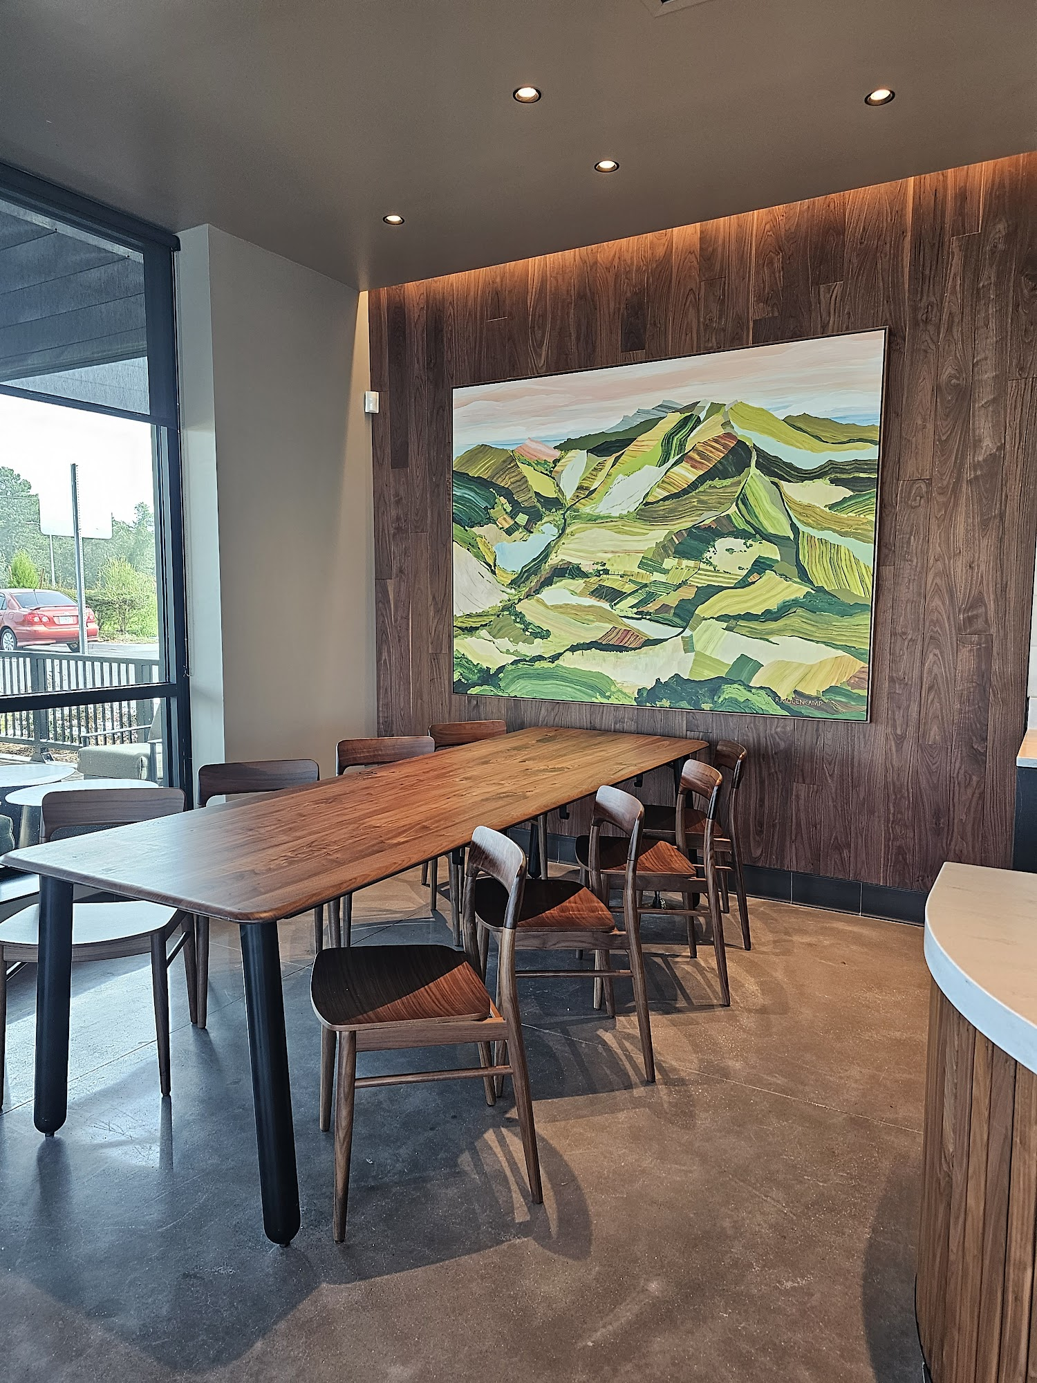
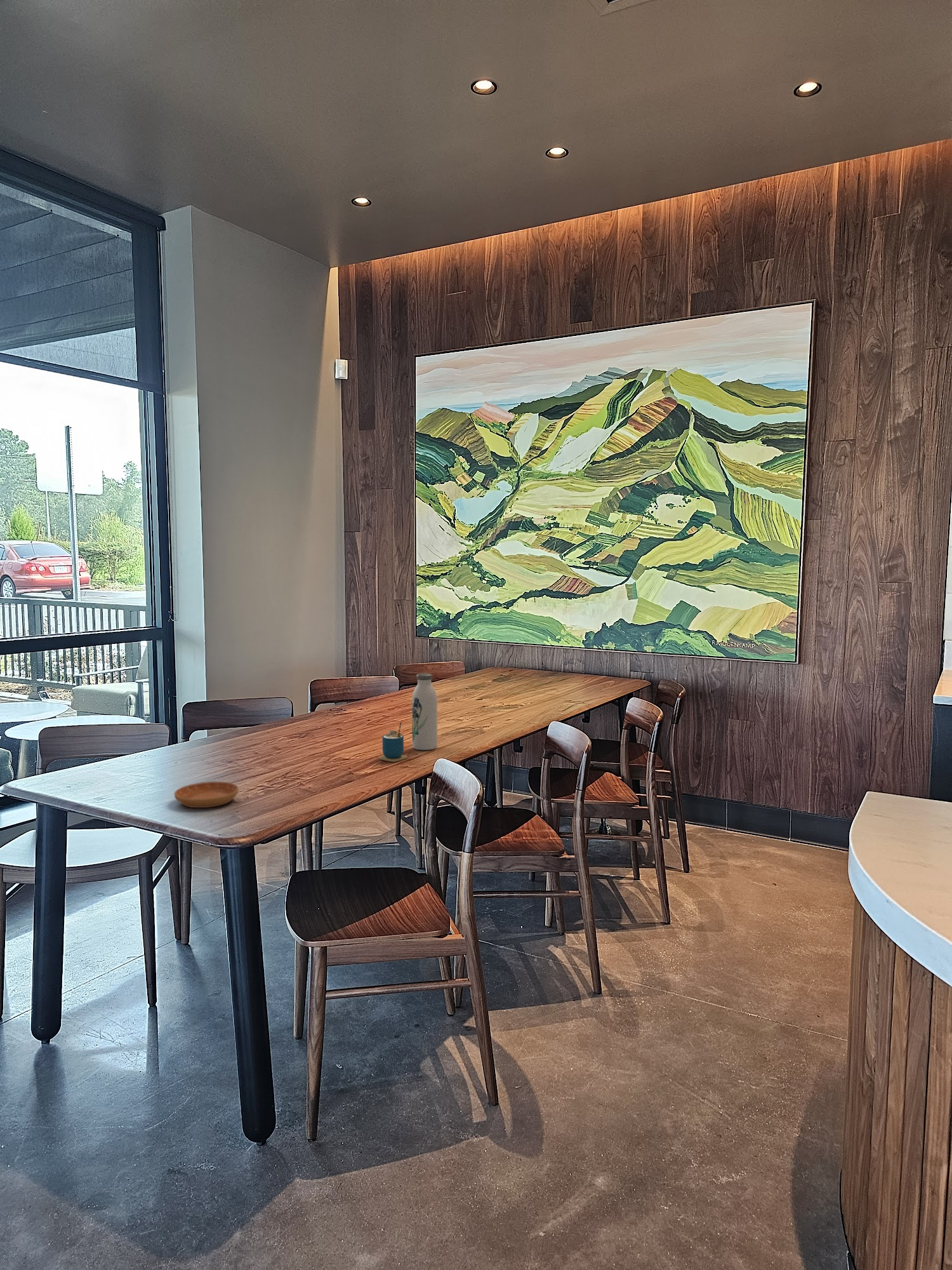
+ cup (393, 740)
+ saucer (207, 795)
+ water bottle (425, 711)
